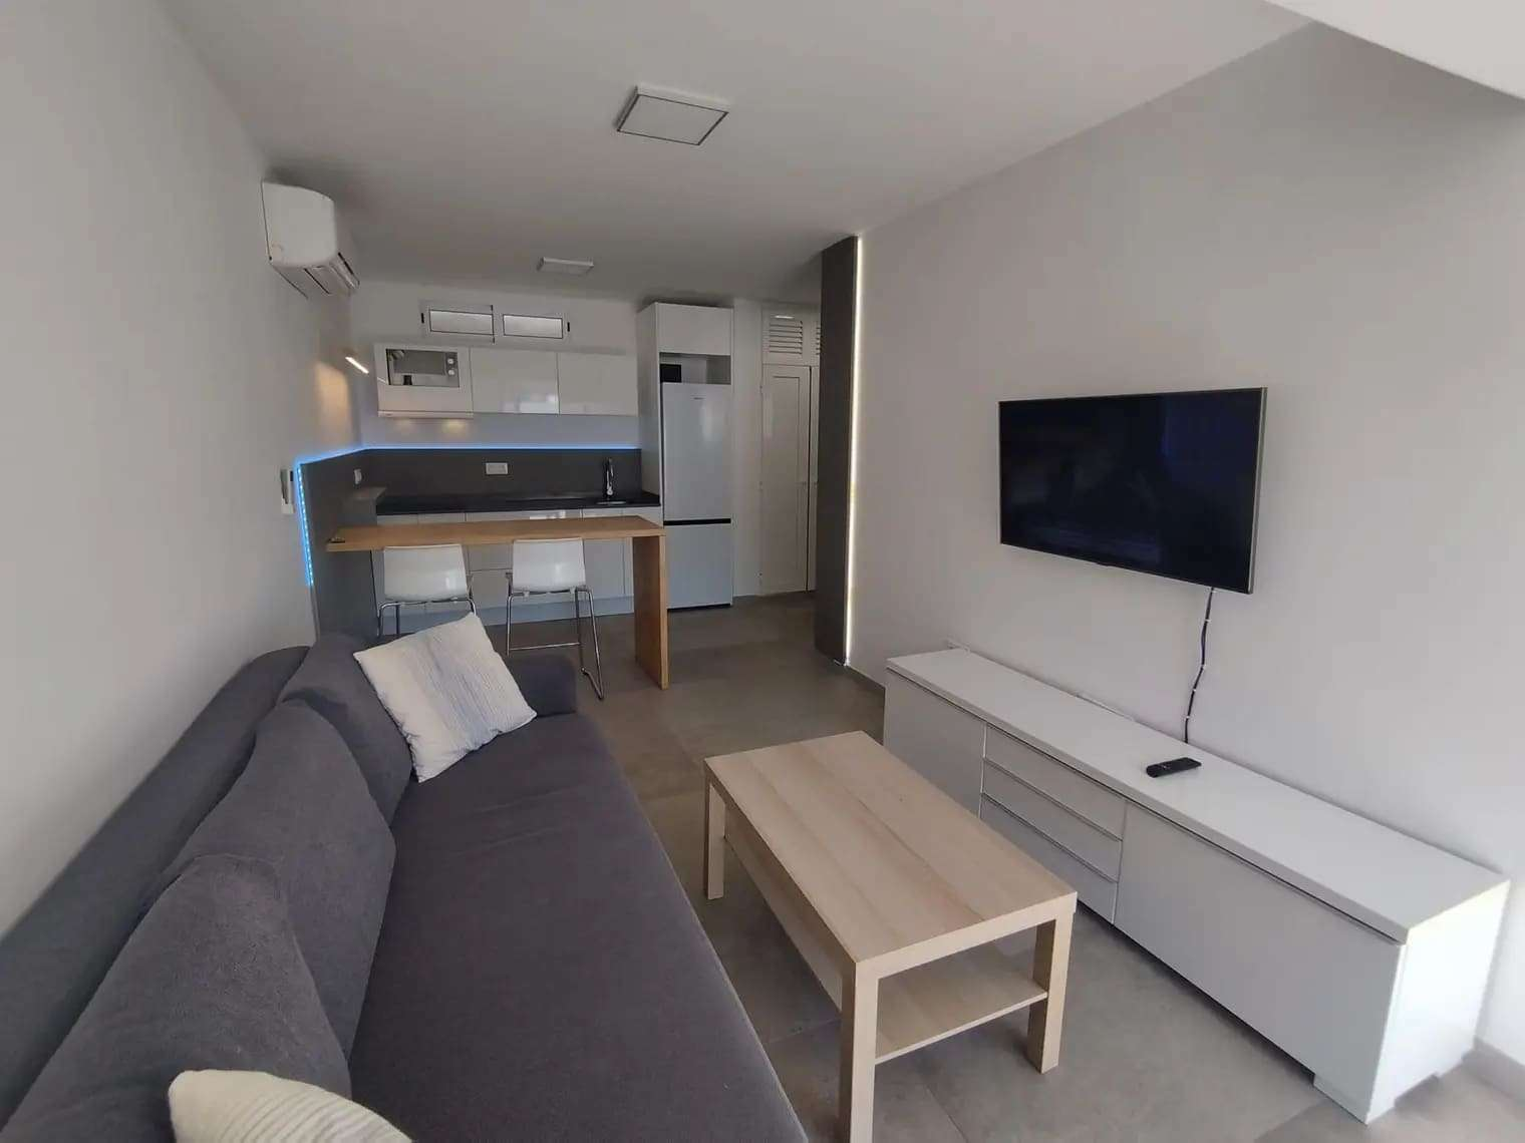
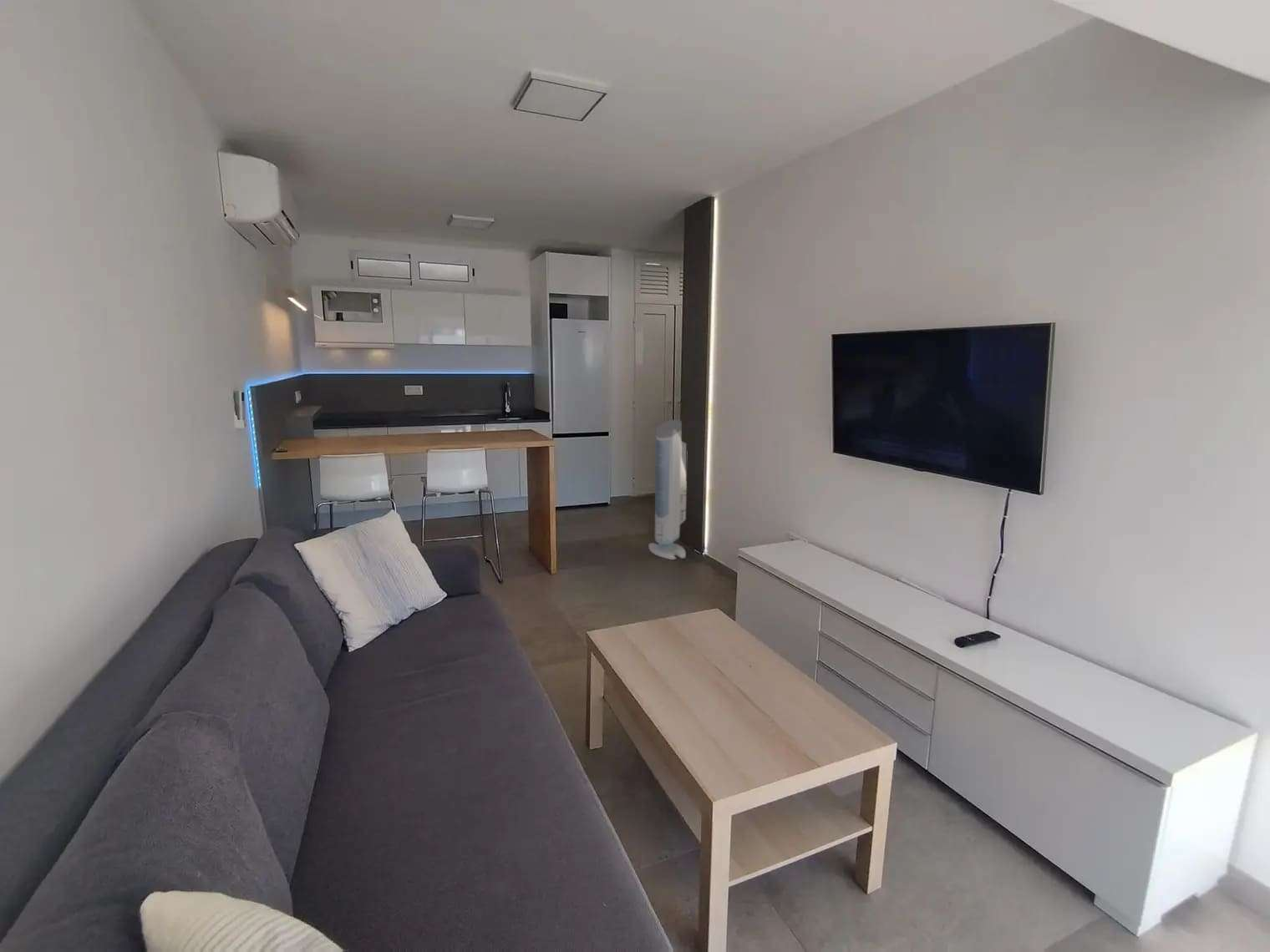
+ air purifier (668, 487)
